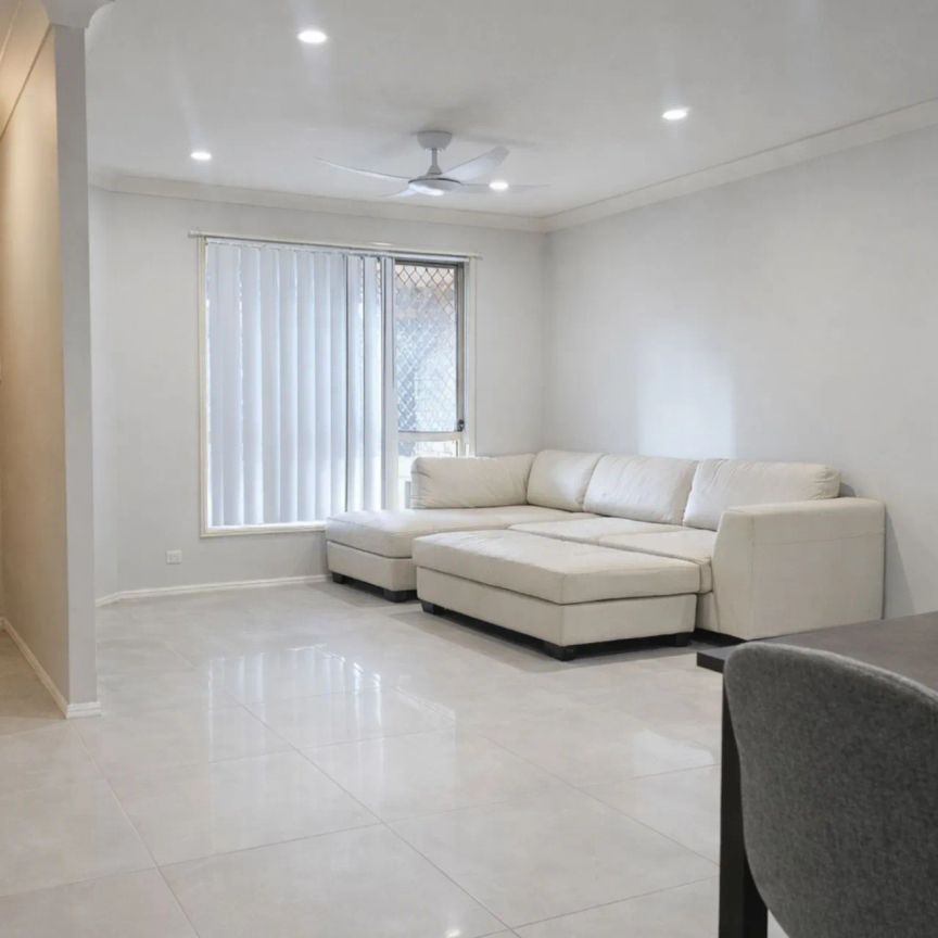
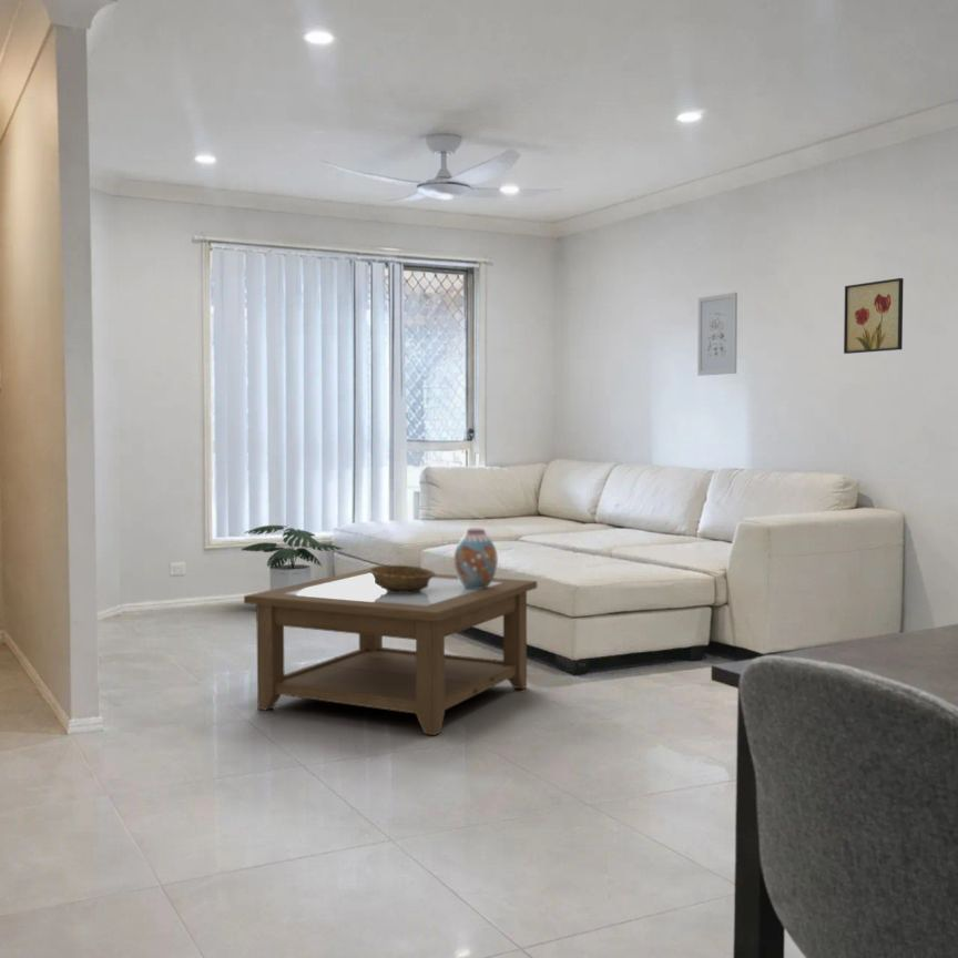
+ coffee table (399, 638)
+ vase (476, 557)
+ potted plant (293, 564)
+ wall art (716, 335)
+ wall art (874, 316)
+ decorative bowl (401, 579)
